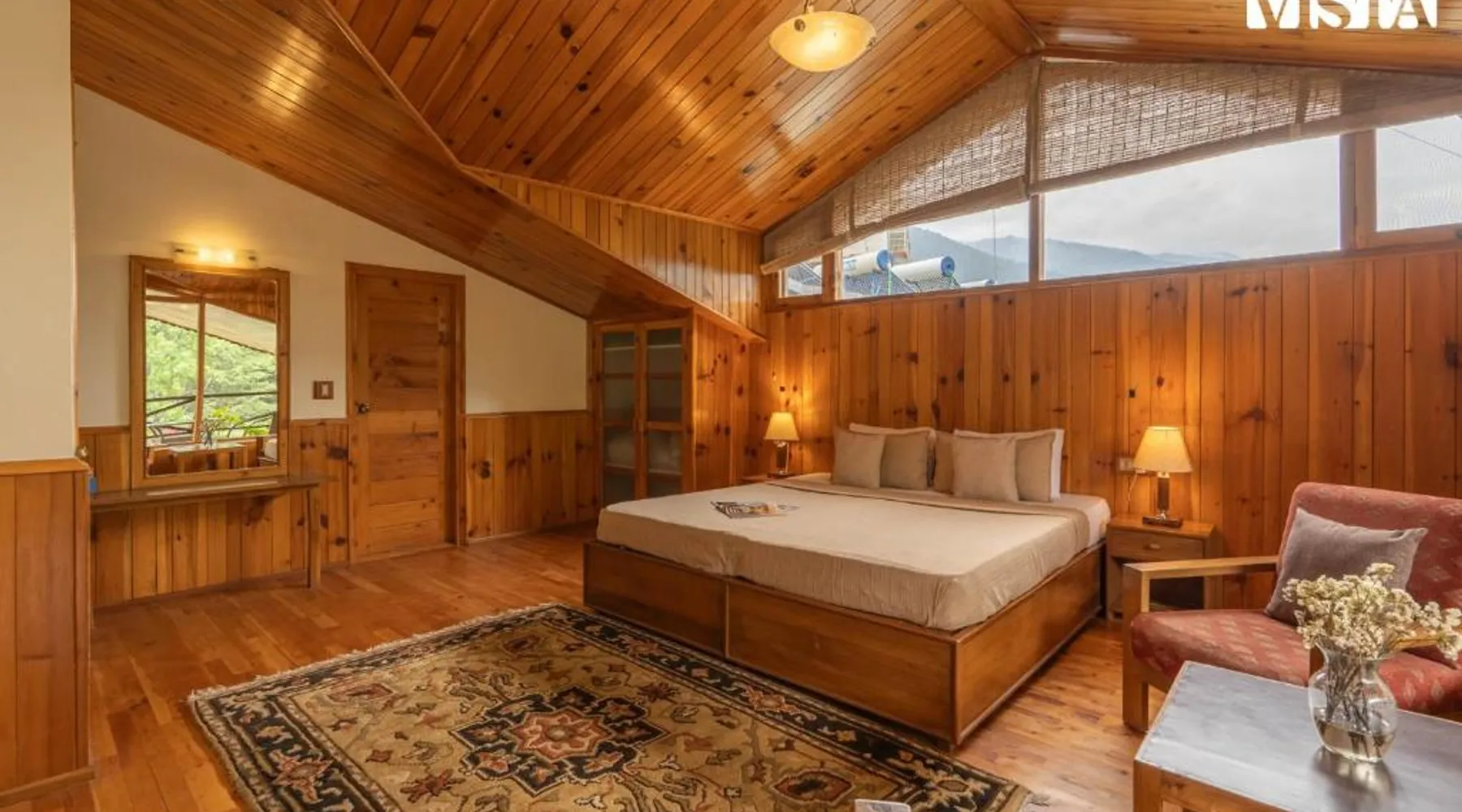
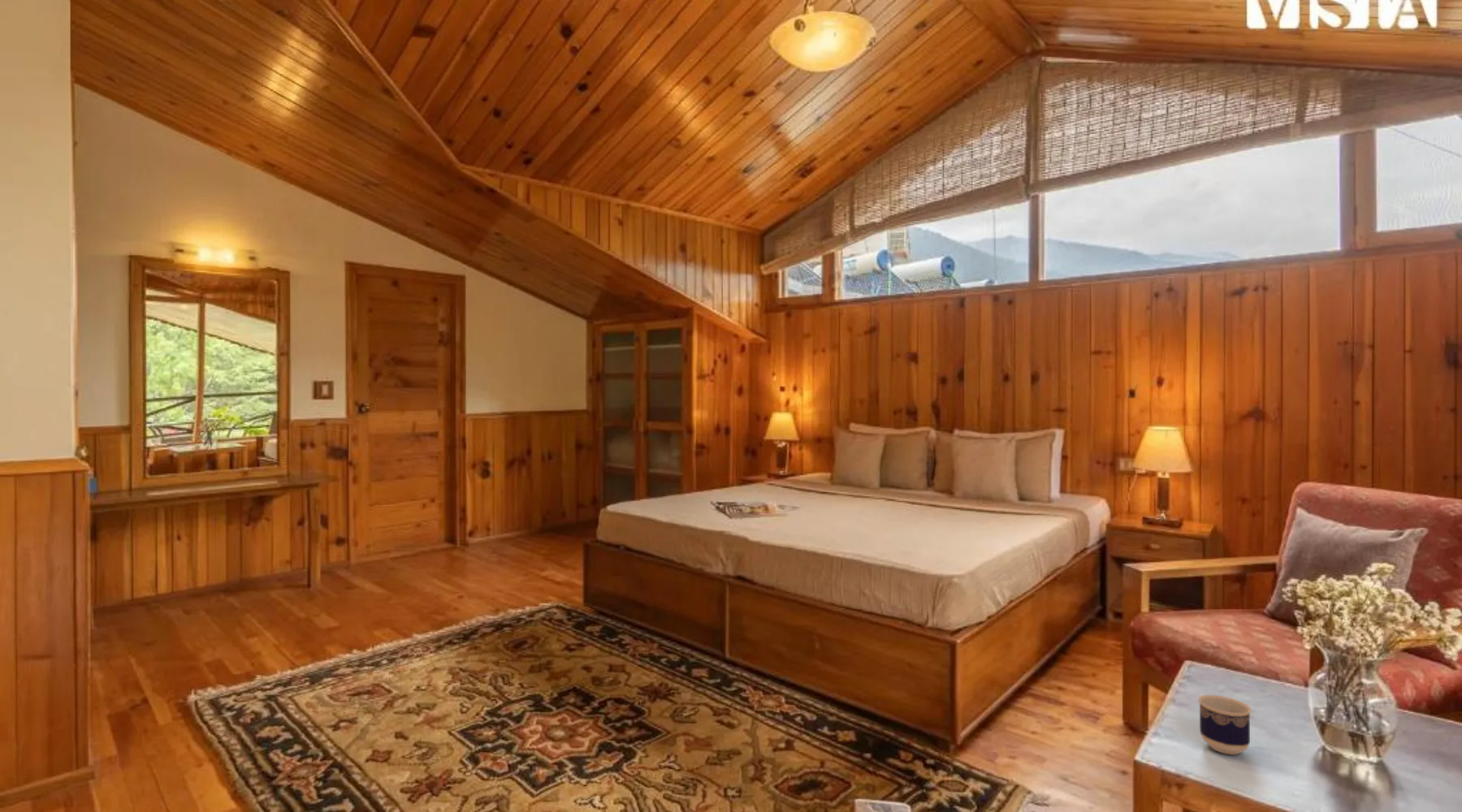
+ cup (1228, 724)
